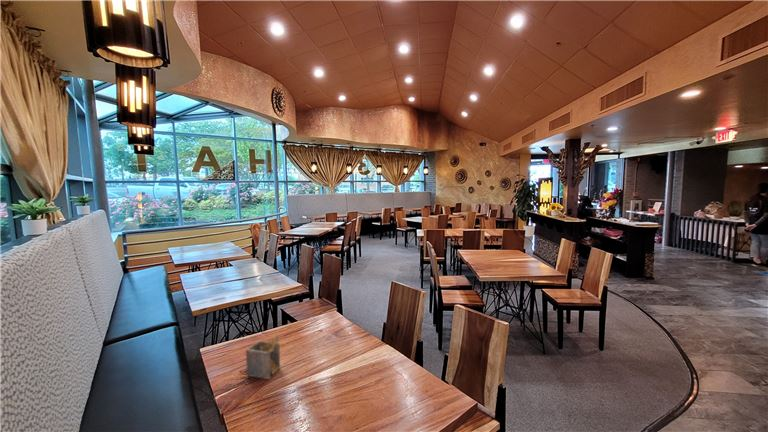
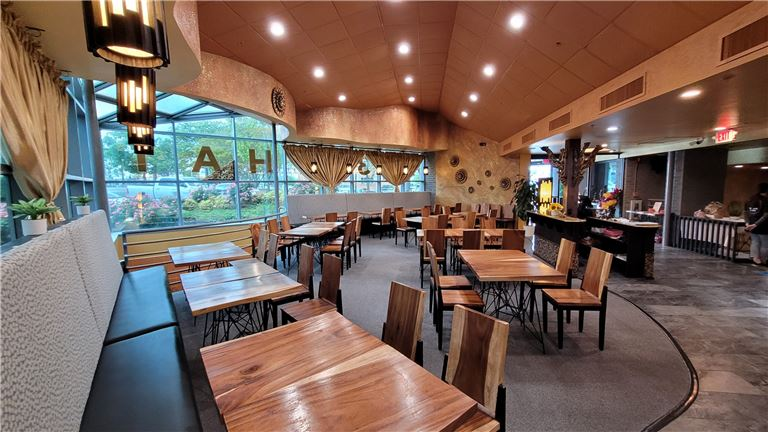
- napkin holder (263, 354)
